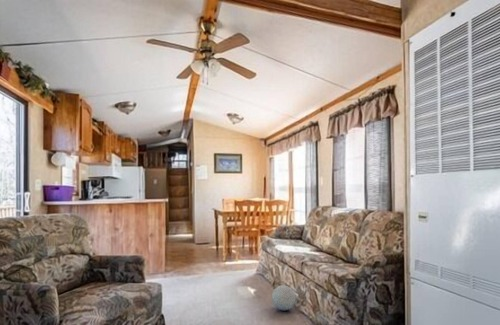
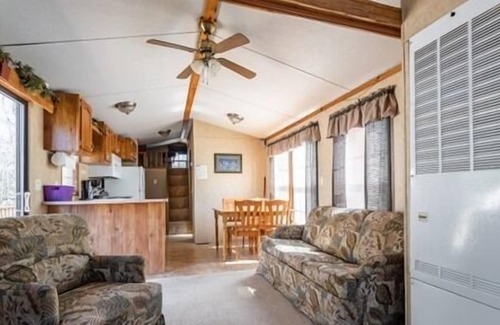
- ball (283, 297)
